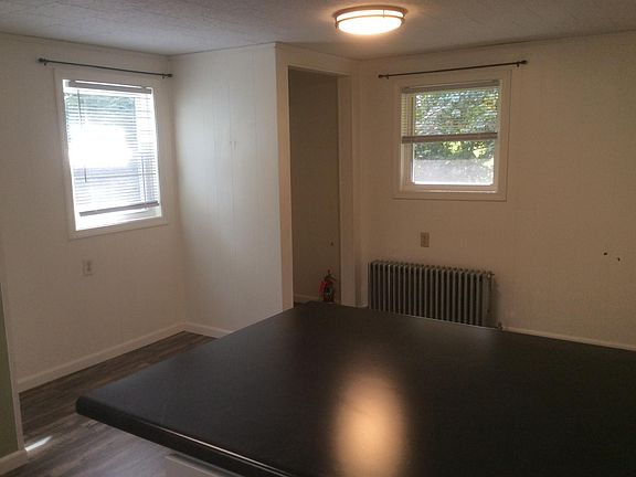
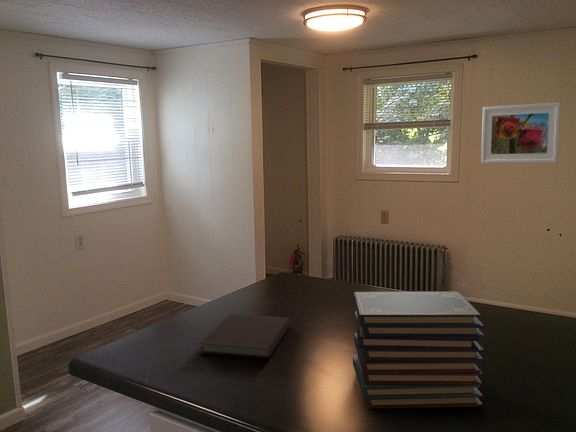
+ book stack (413, 346)
+ notebook (247, 334)
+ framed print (518, 134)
